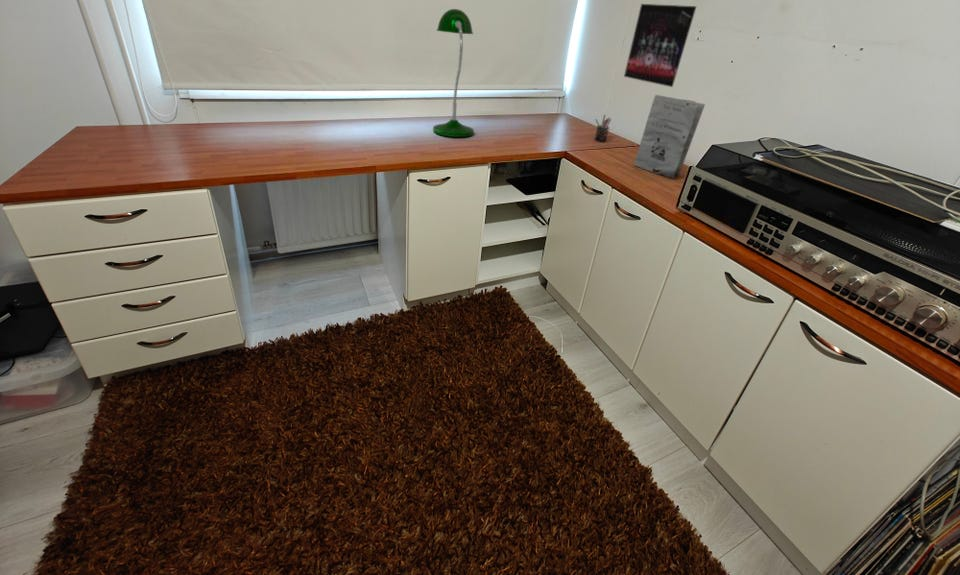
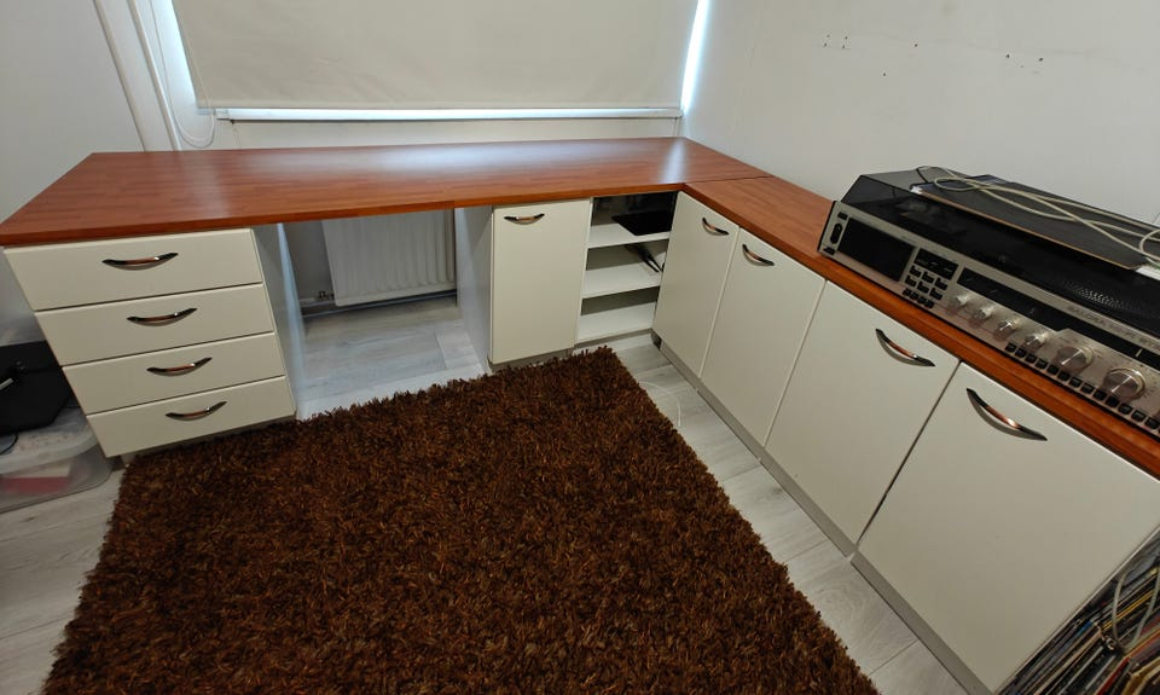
- album cover (656, 44)
- book (671, 137)
- pen holder (601, 128)
- desk lamp (457, 73)
